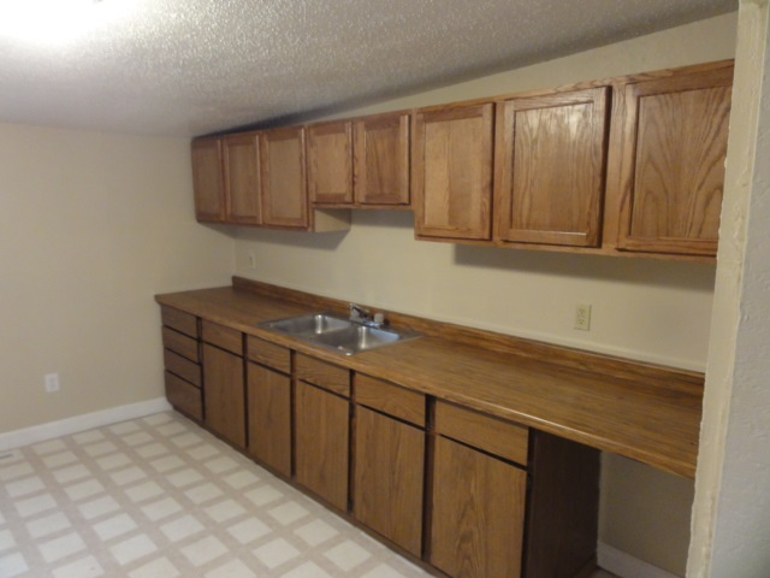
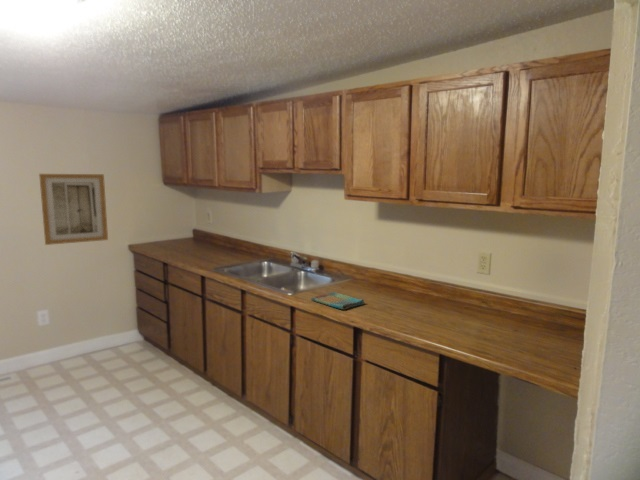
+ wall art (75, 208)
+ dish towel (337, 300)
